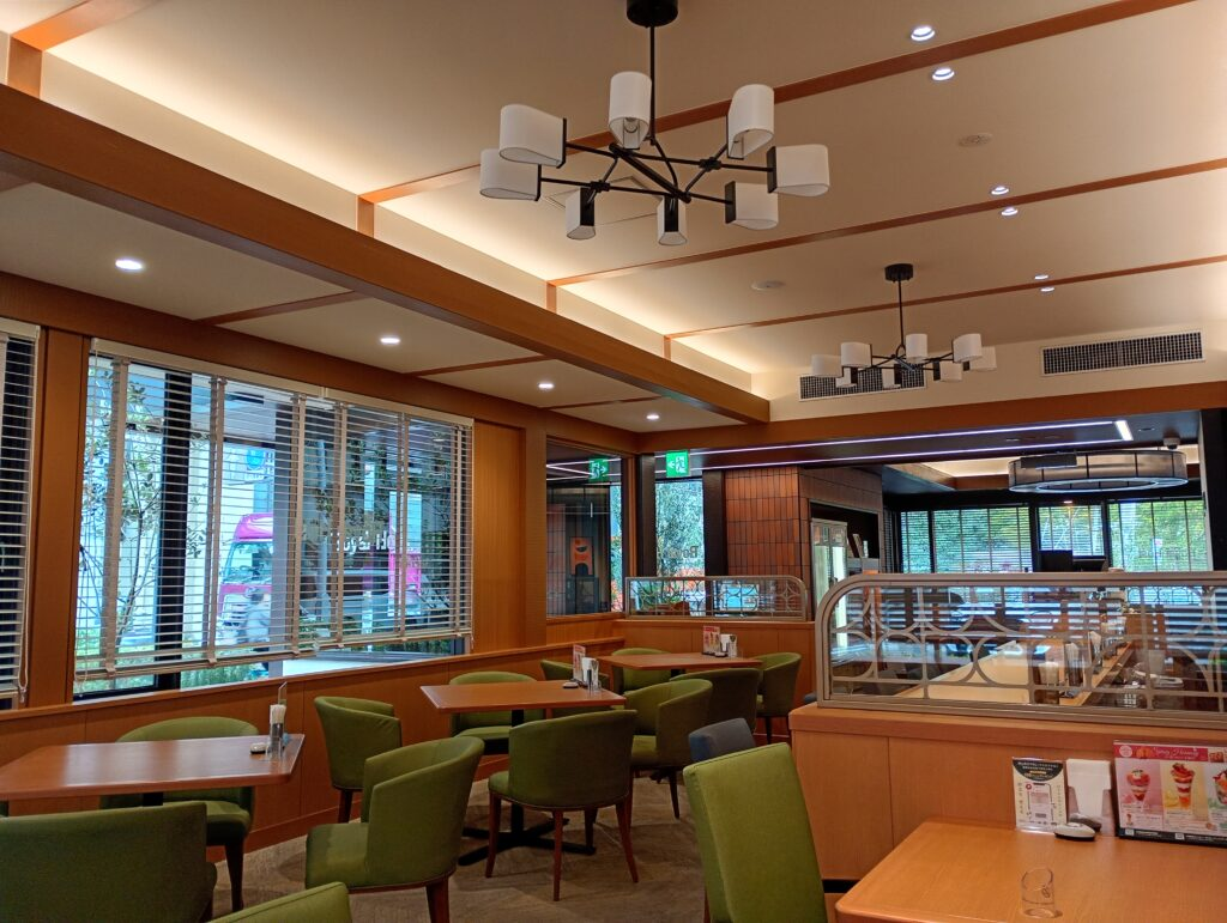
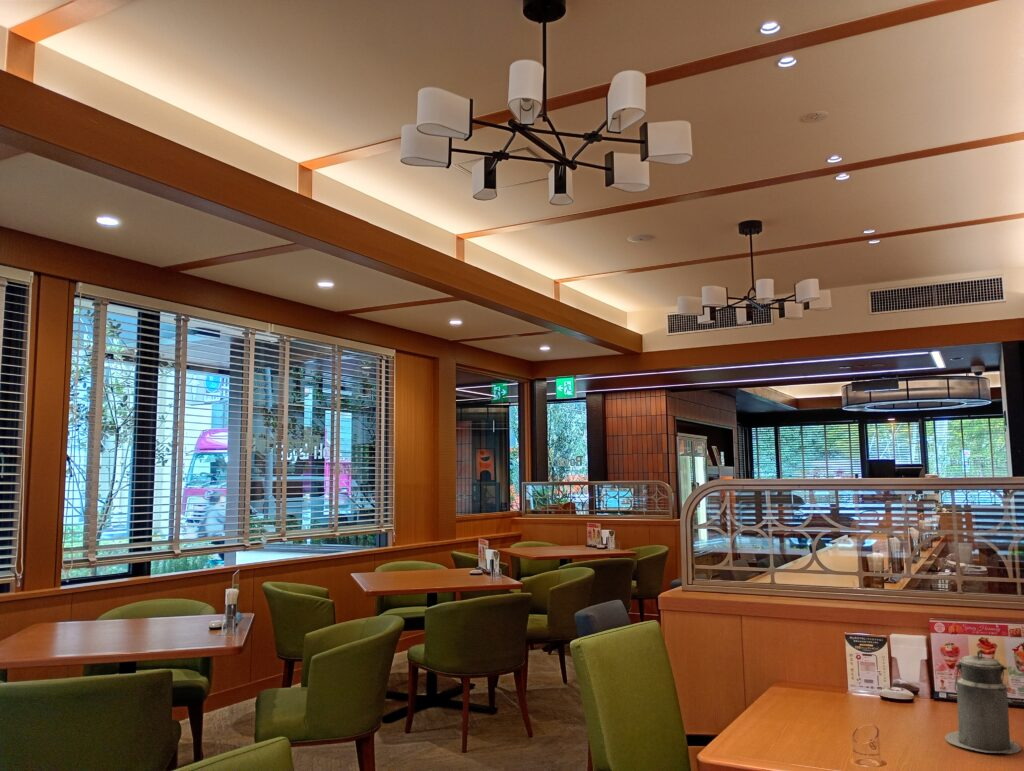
+ canister (978, 695)
